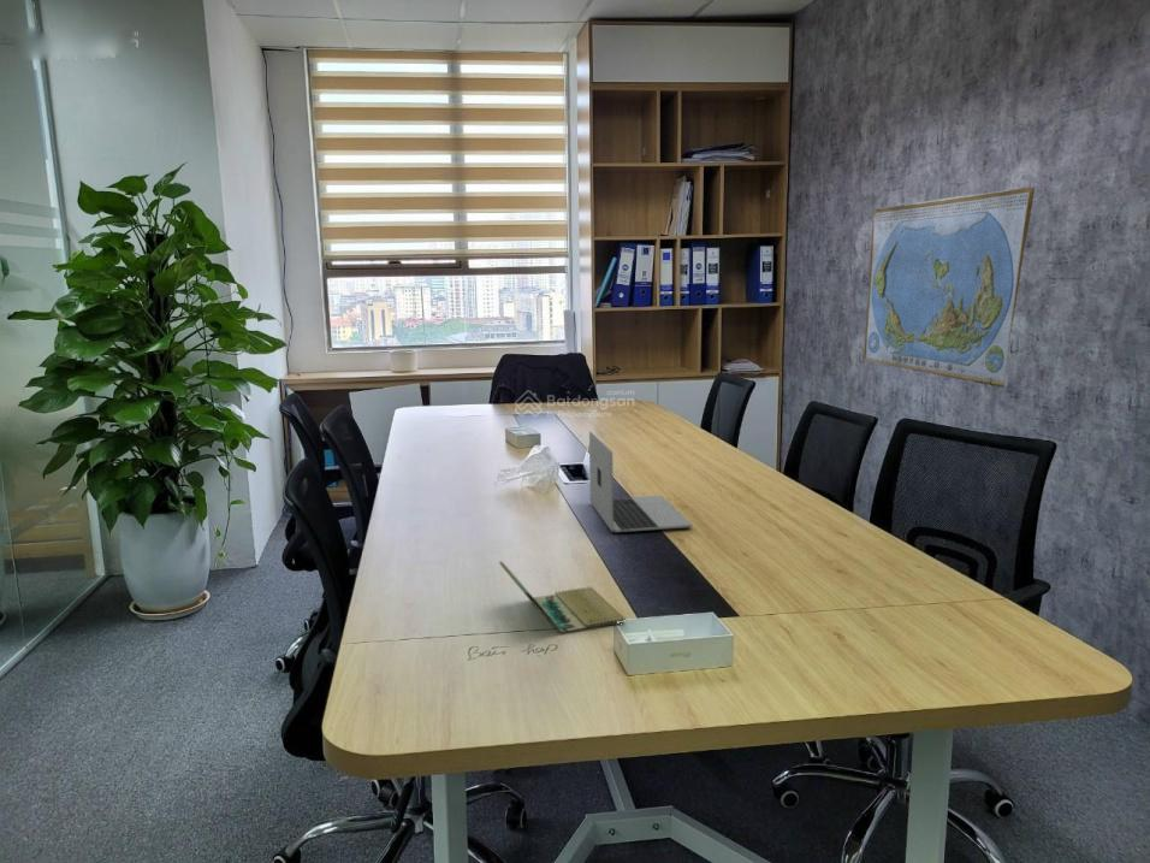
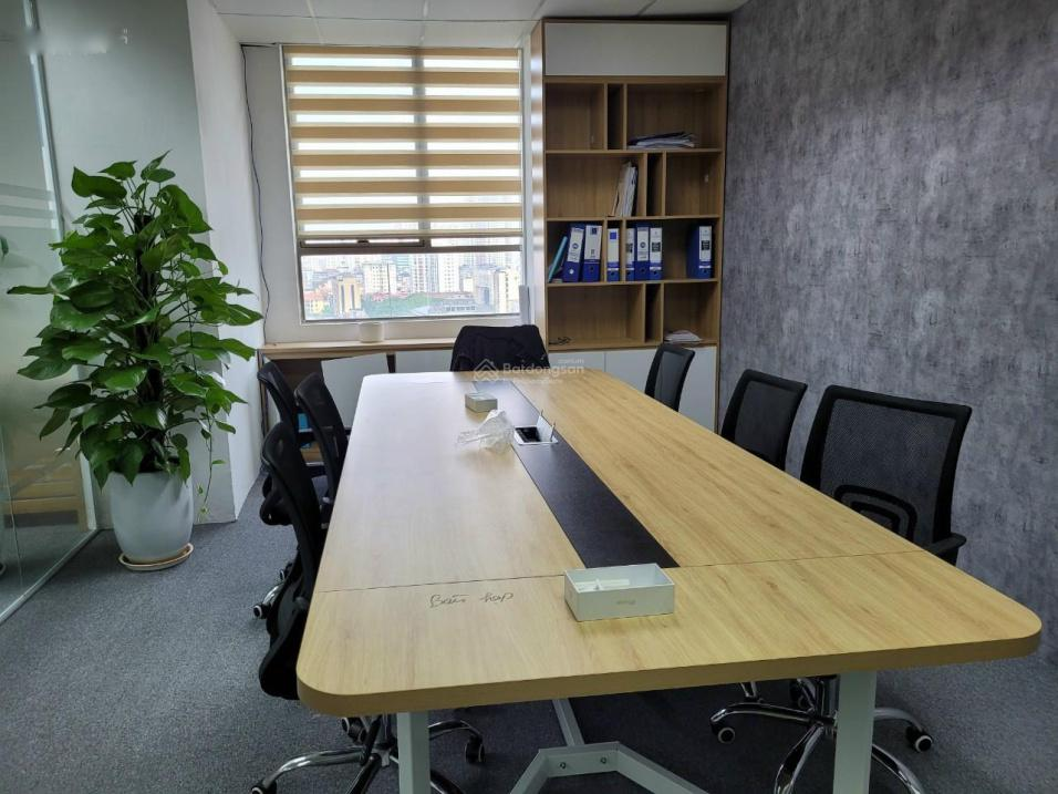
- world map (933, 288)
- laptop (638, 497)
- notebook (559, 591)
